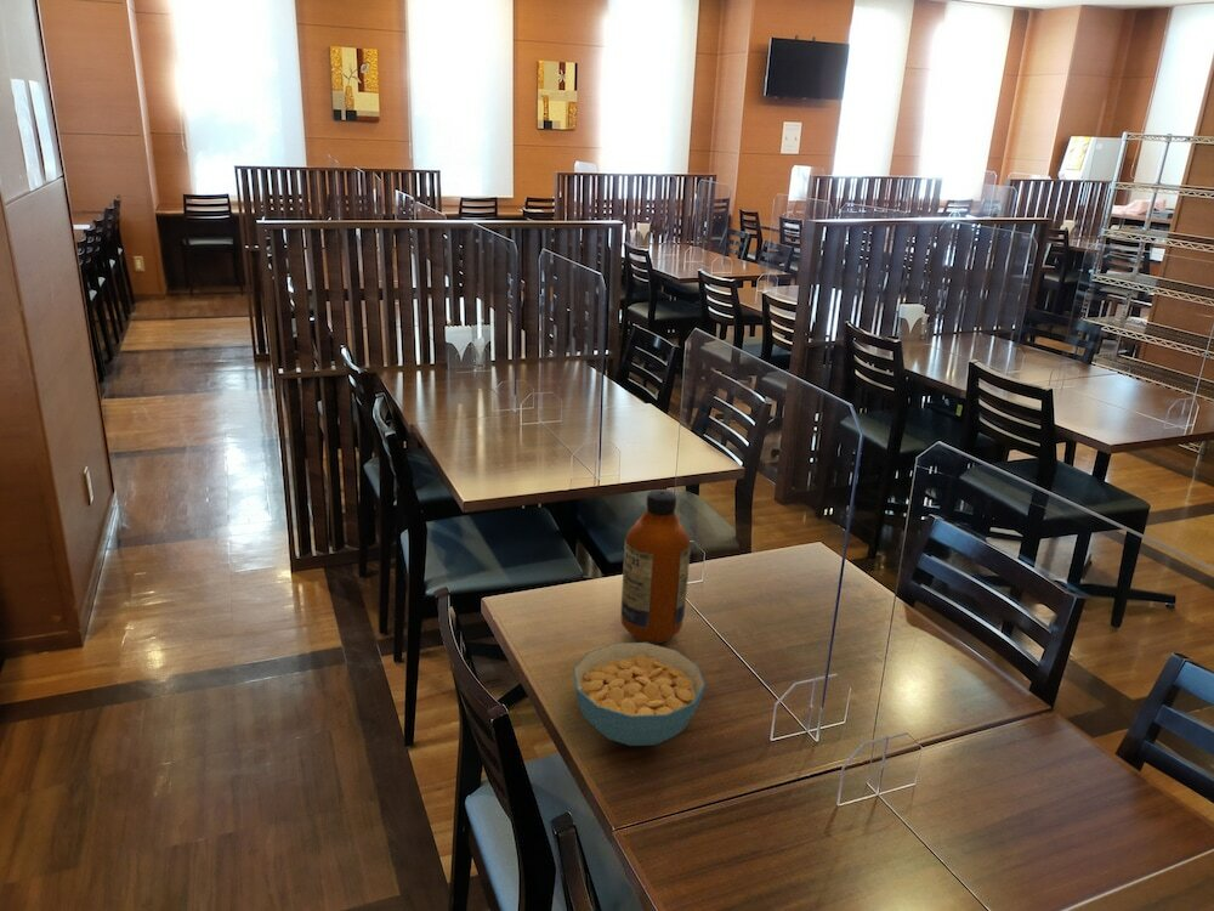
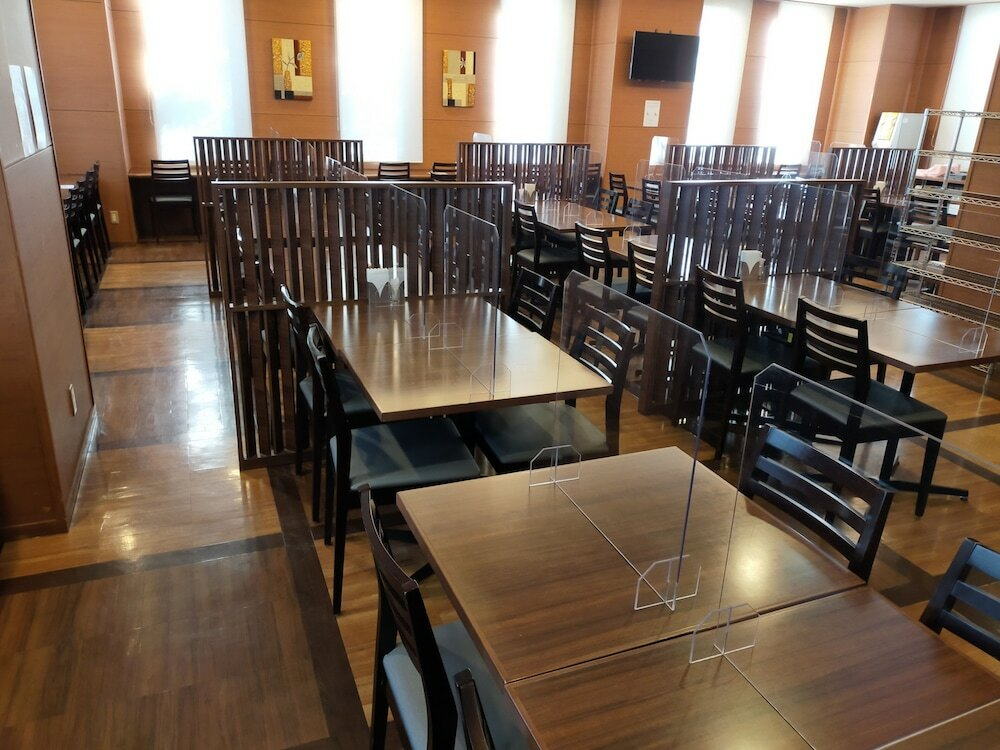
- cereal bowl (636, 703)
- bottle (656, 566)
